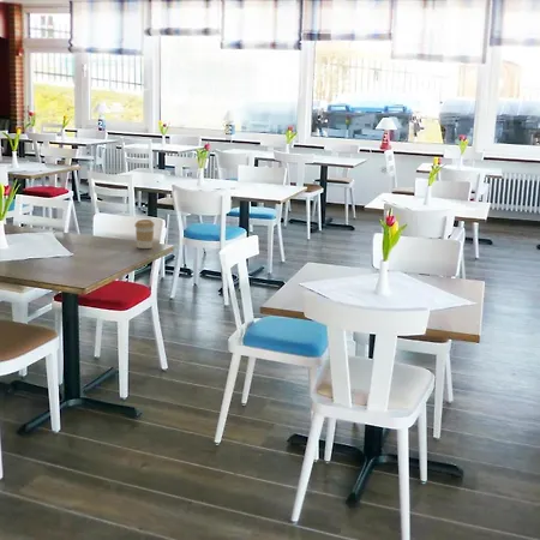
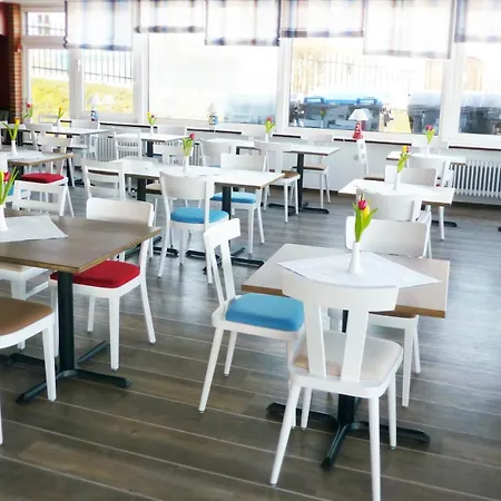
- coffee cup (144, 233)
